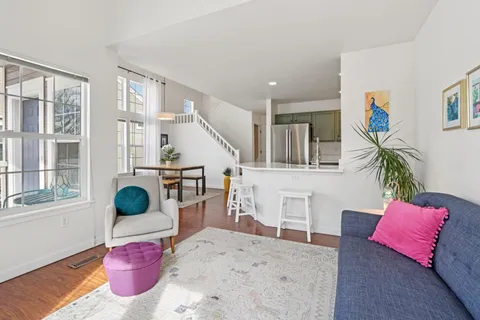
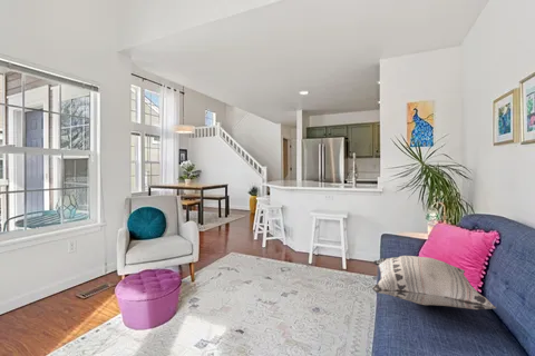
+ decorative pillow (421, 278)
